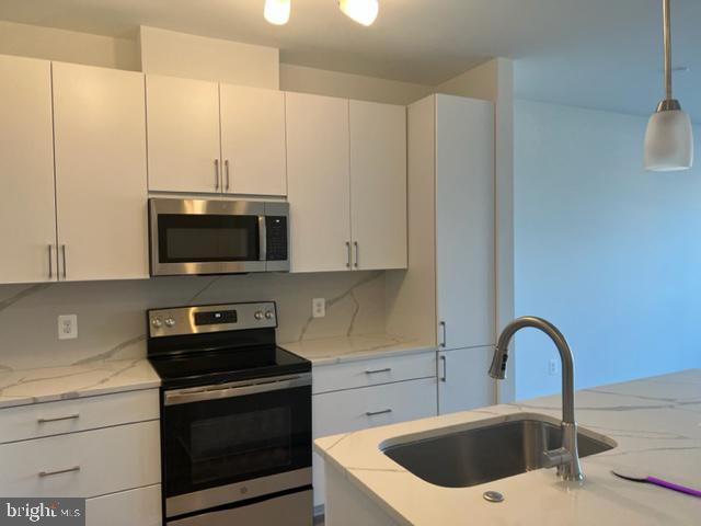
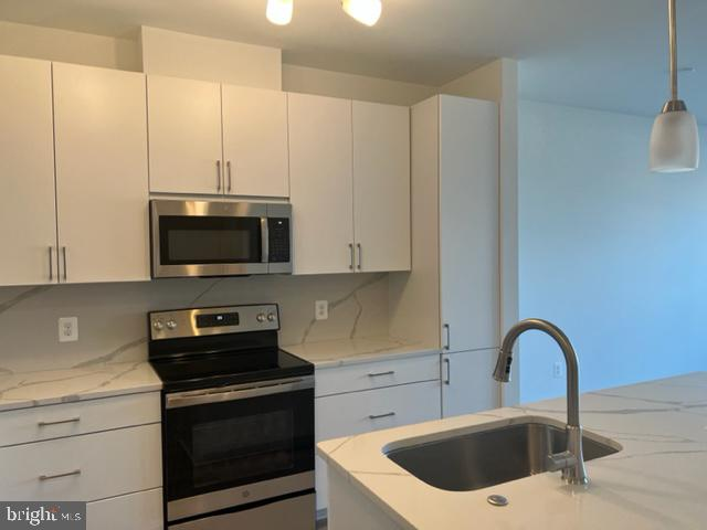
- spoon (659, 480)
